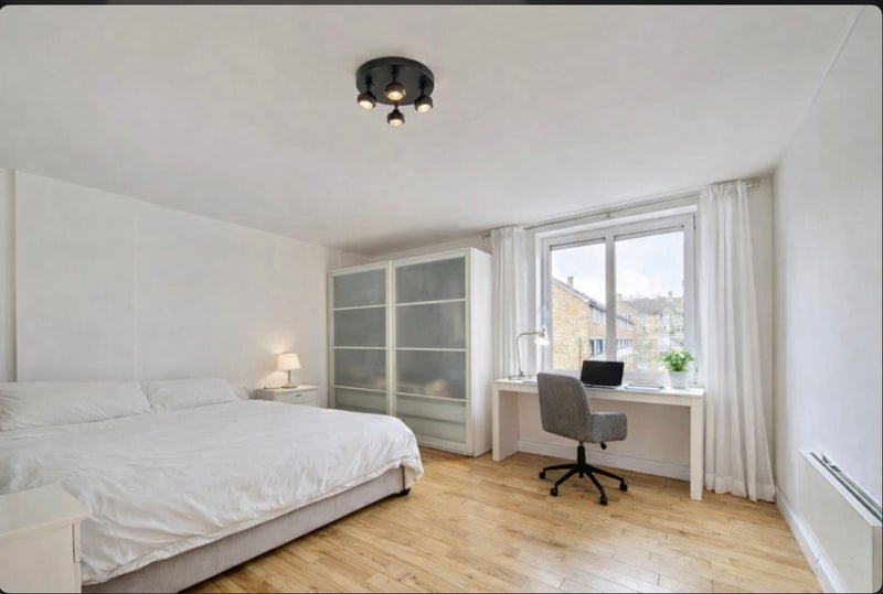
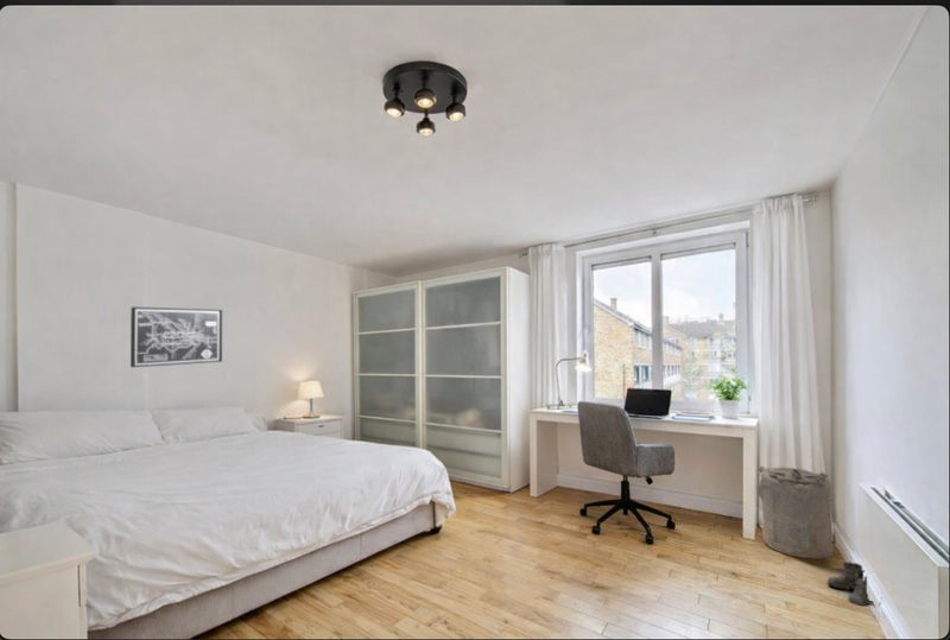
+ laundry hamper (792, 506)
+ wall art (179, 336)
+ boots (851, 579)
